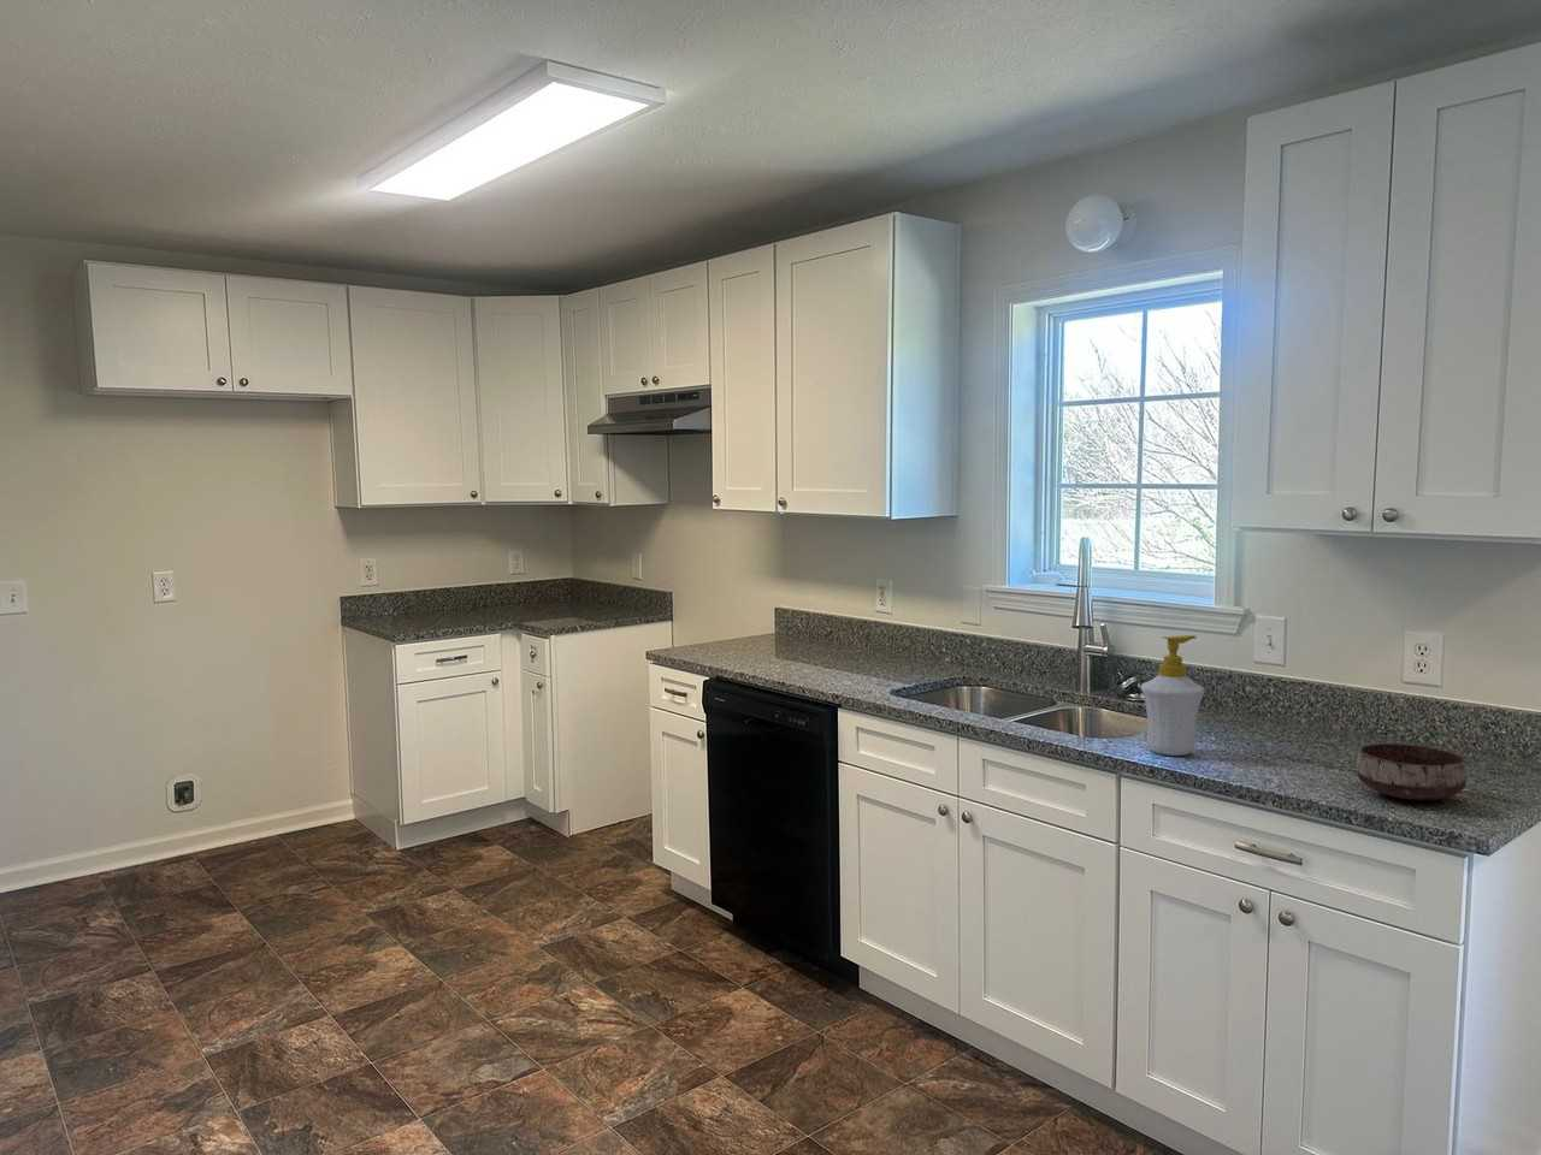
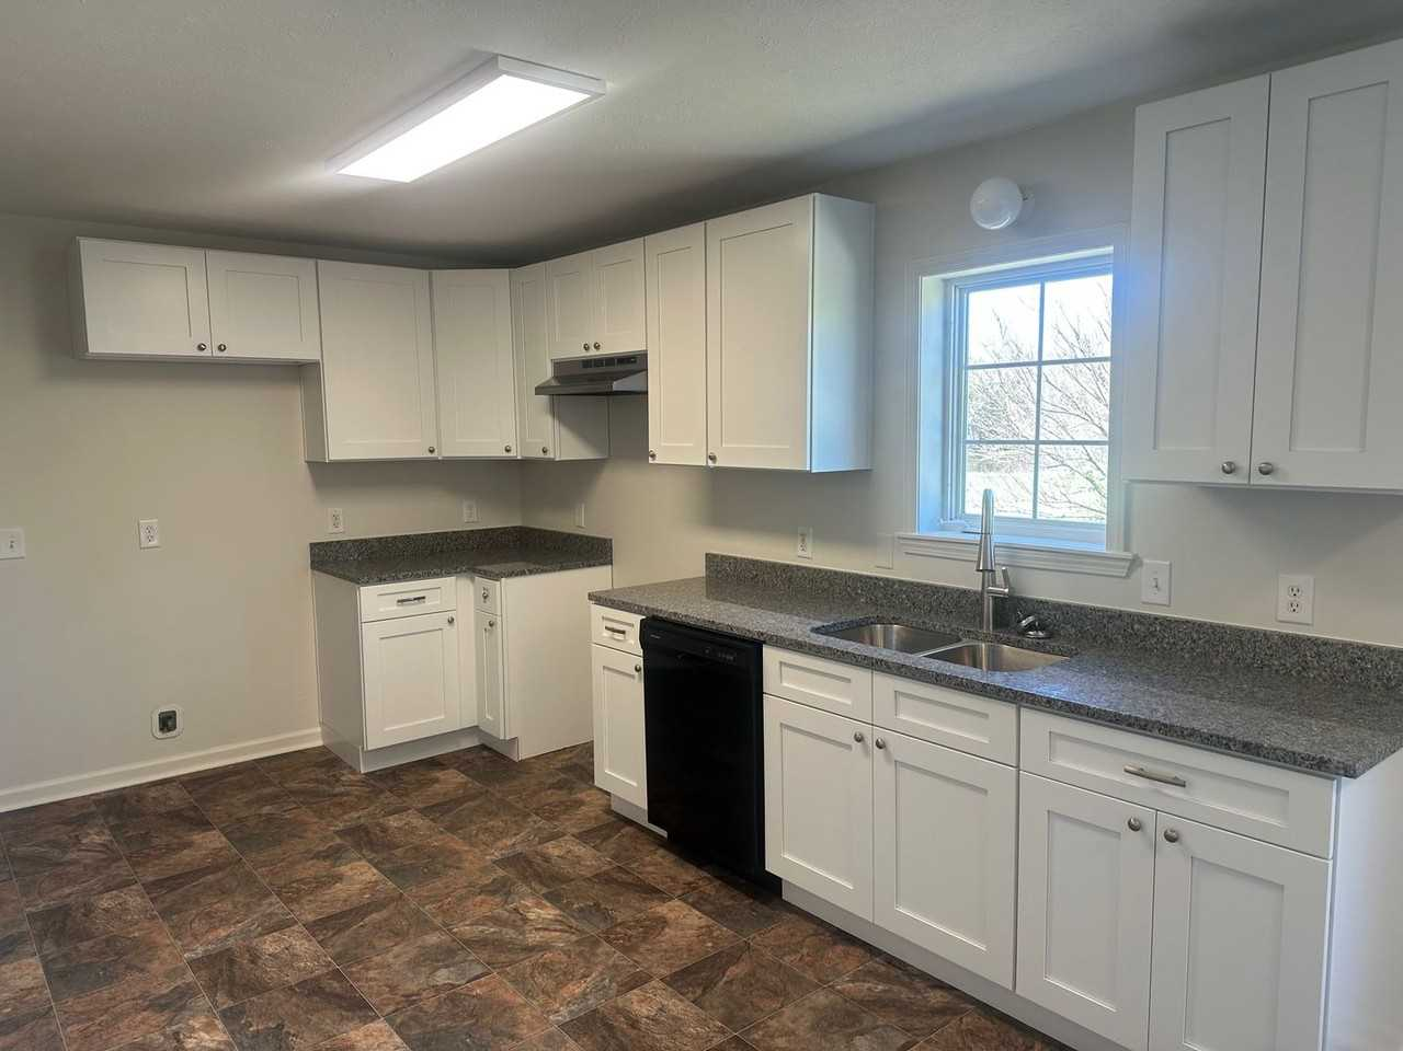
- soap bottle (1171, 693)
- bowl (1410, 775)
